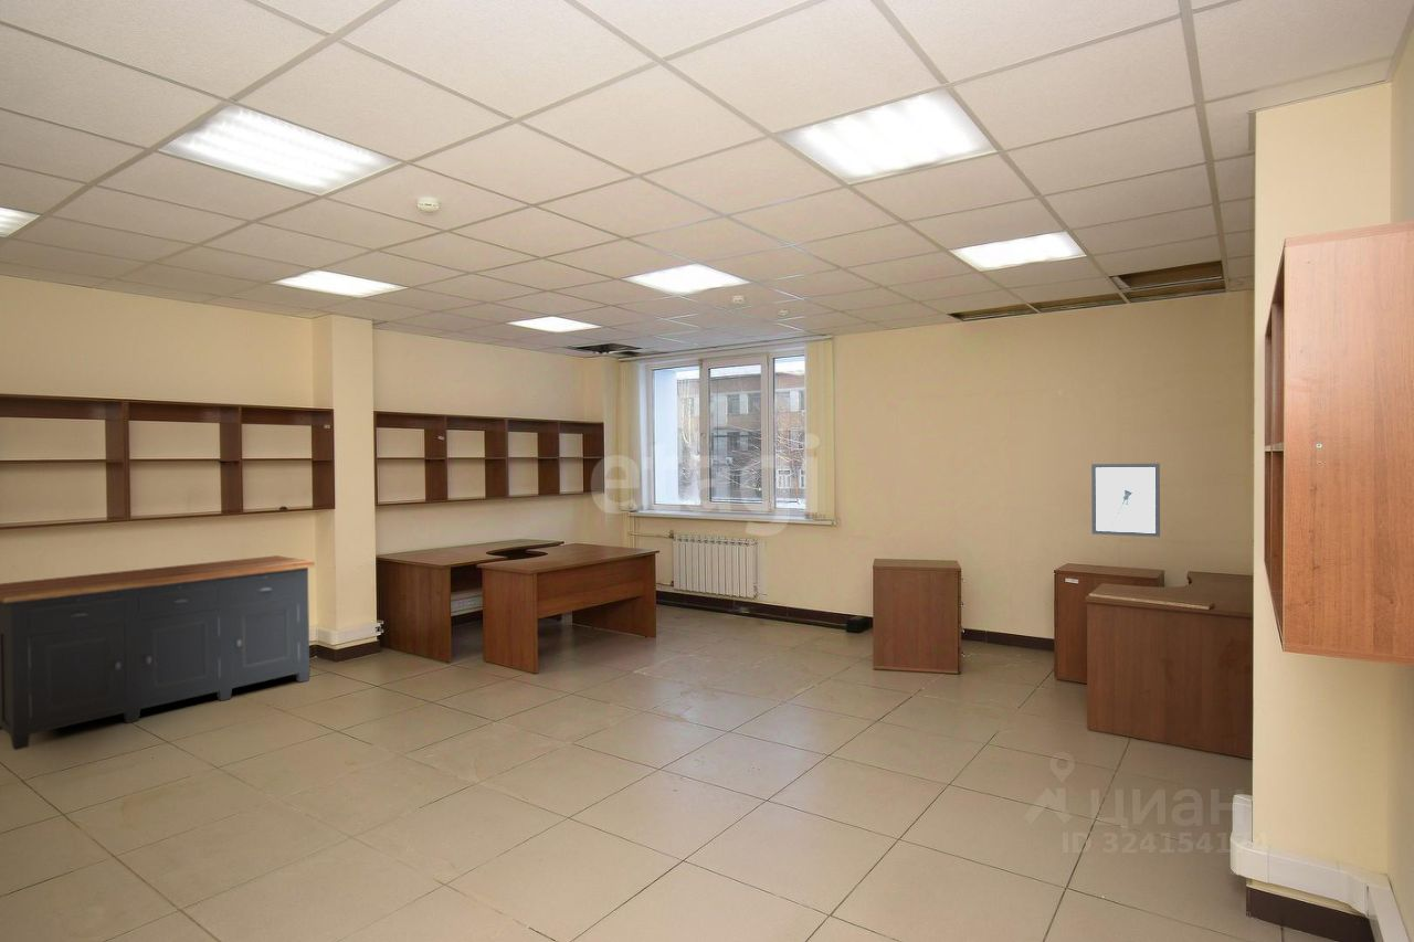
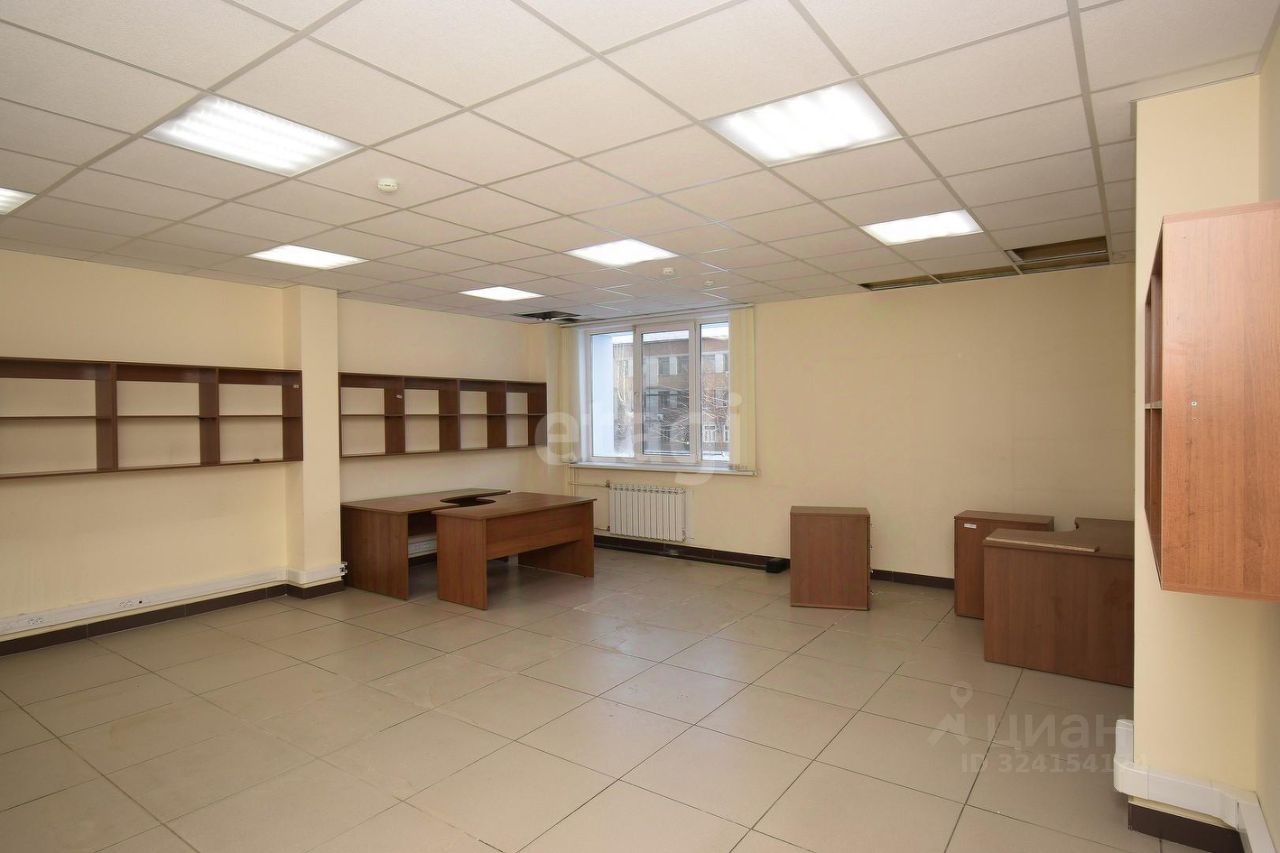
- sideboard (165, 637)
- wall art (1125, 499)
